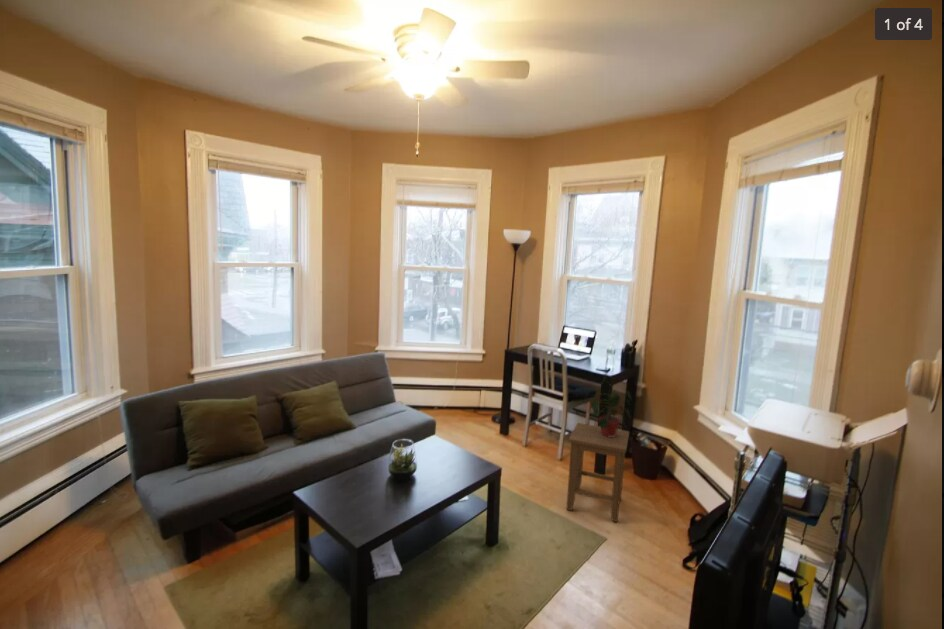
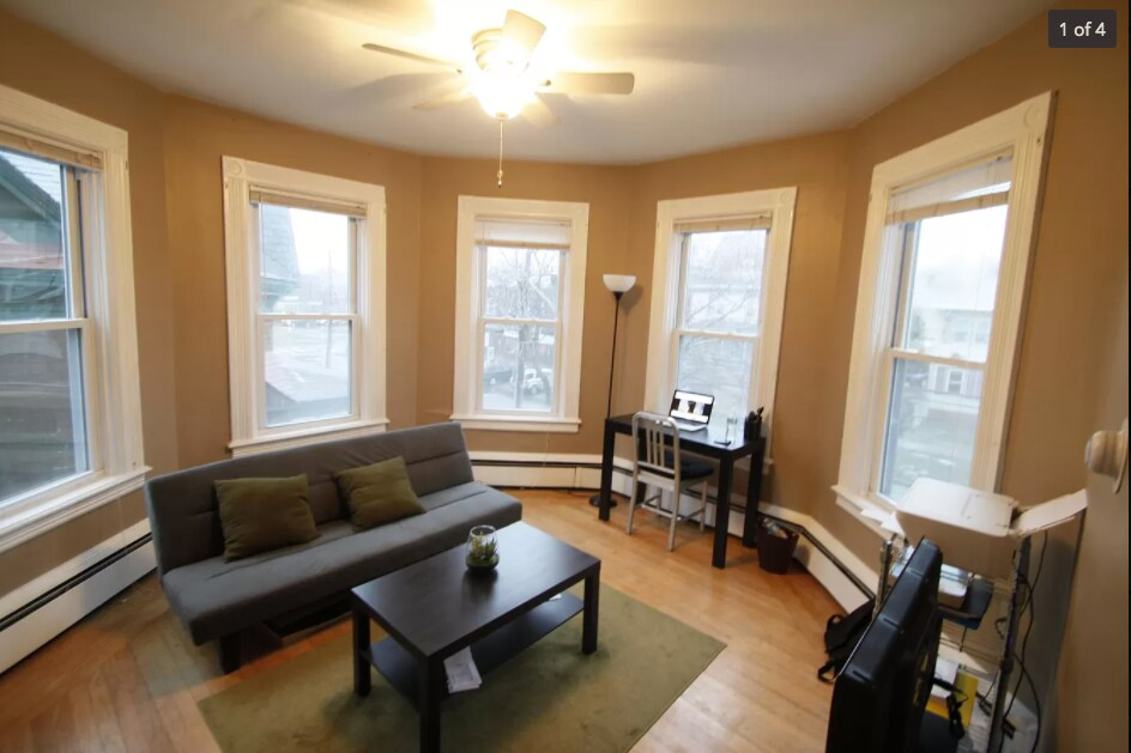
- potted plant (607, 406)
- stool (596, 473)
